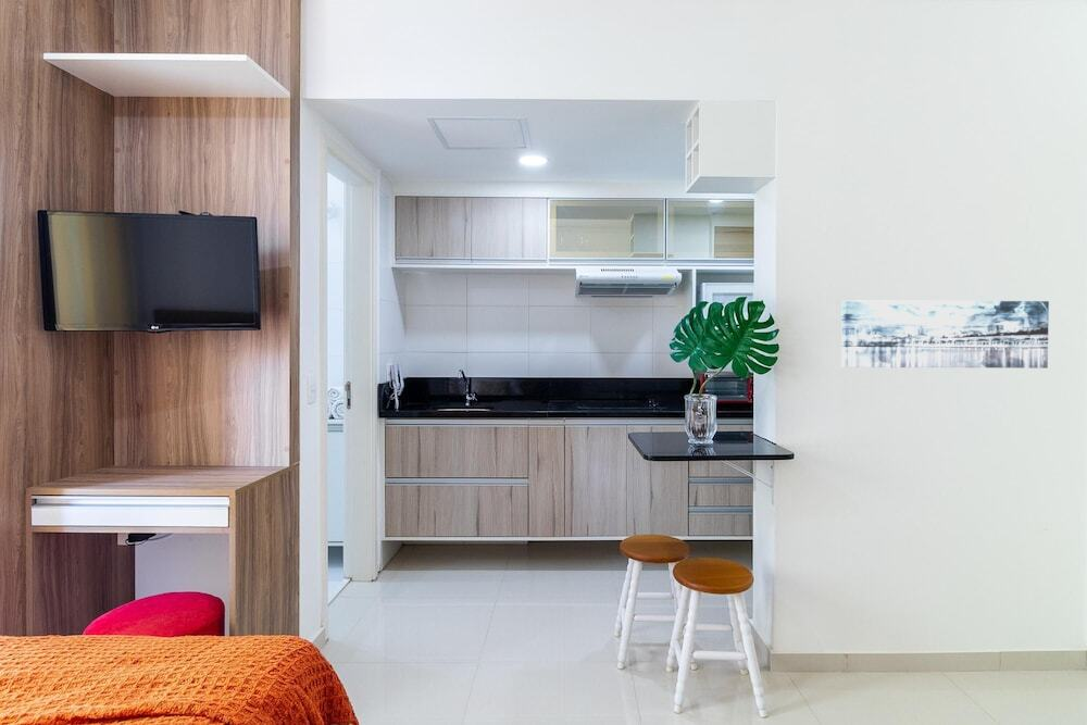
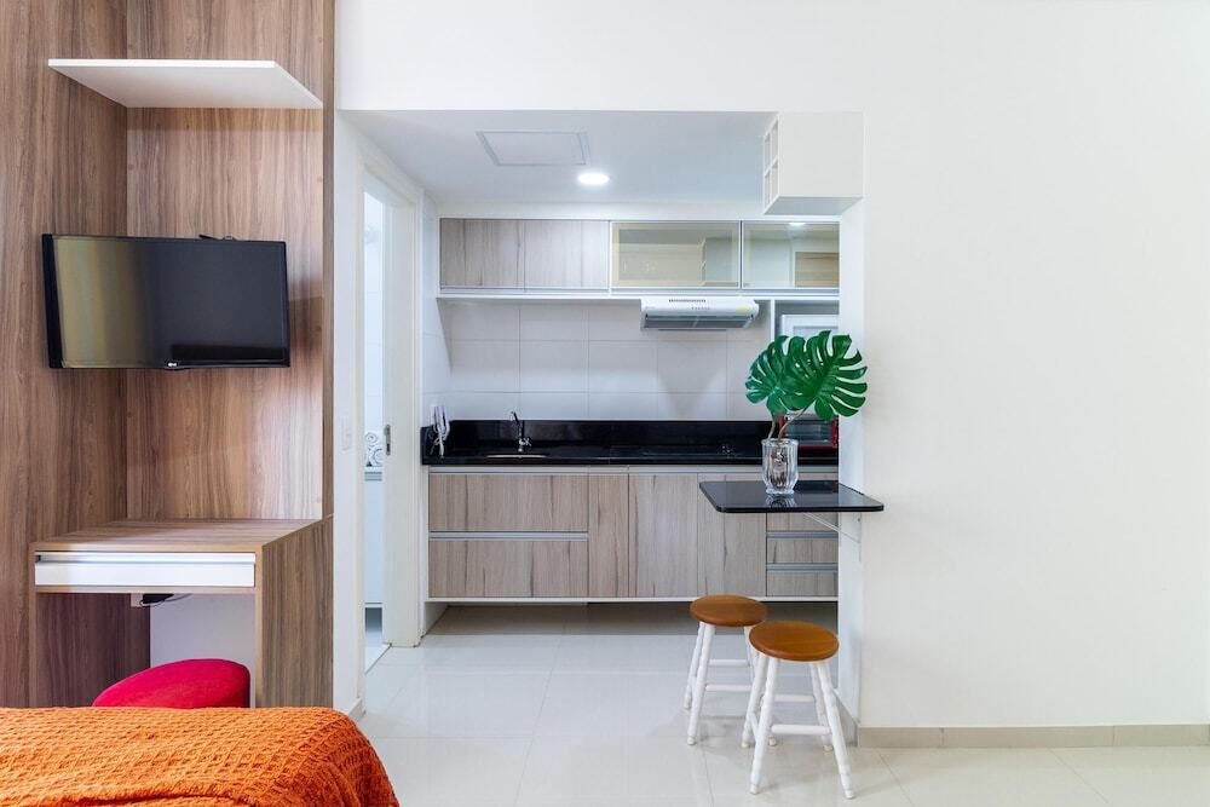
- wall art (944, 334)
